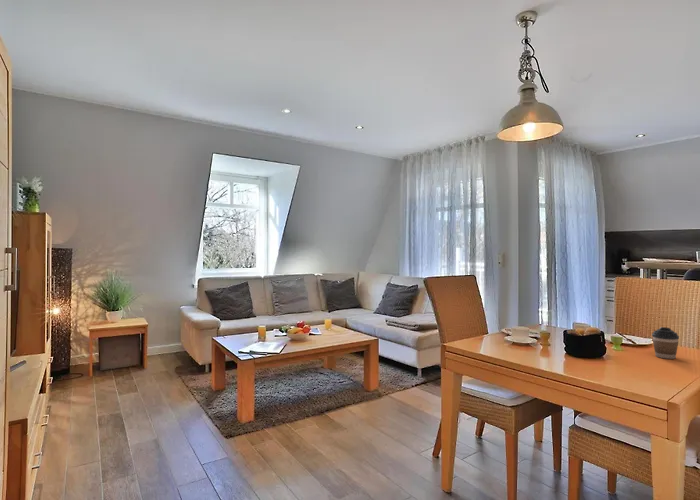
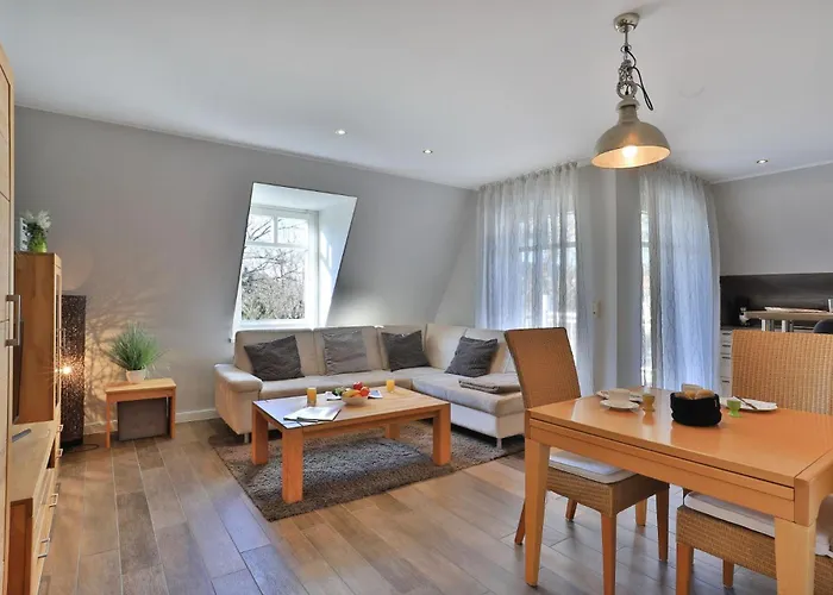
- coffee cup (665, 342)
